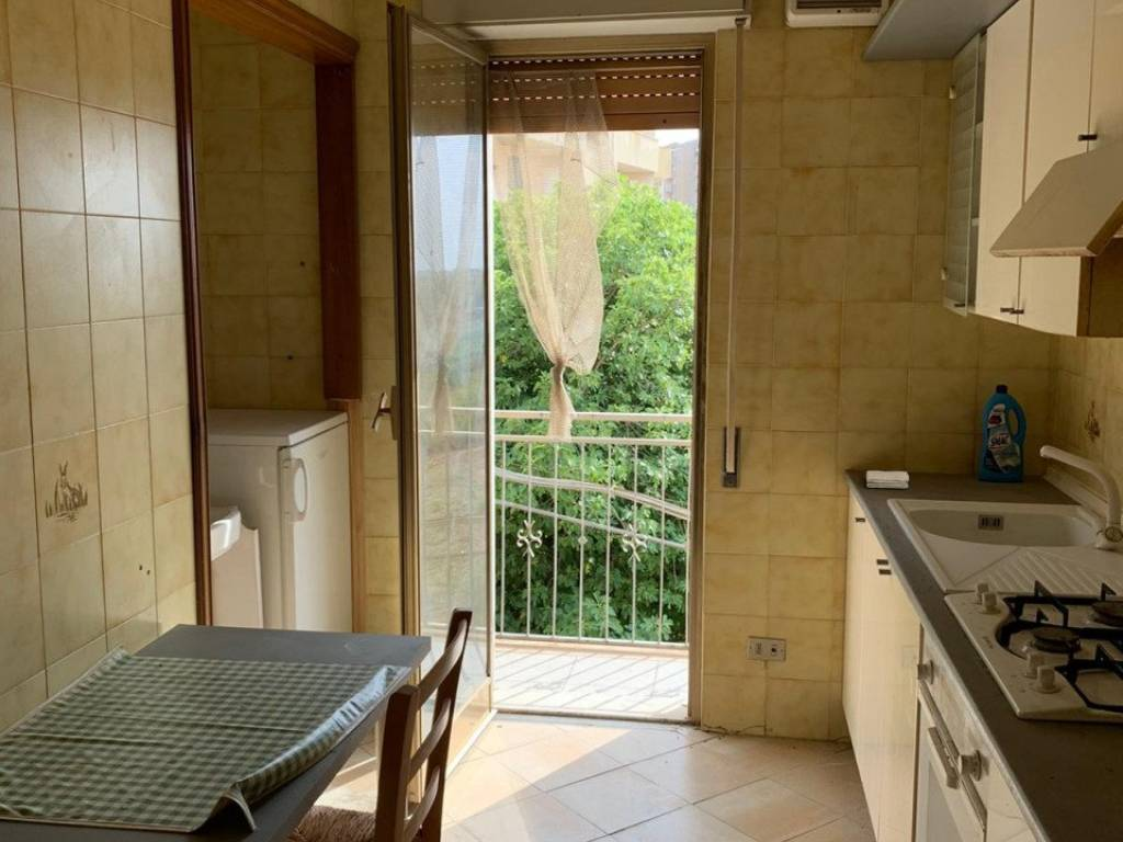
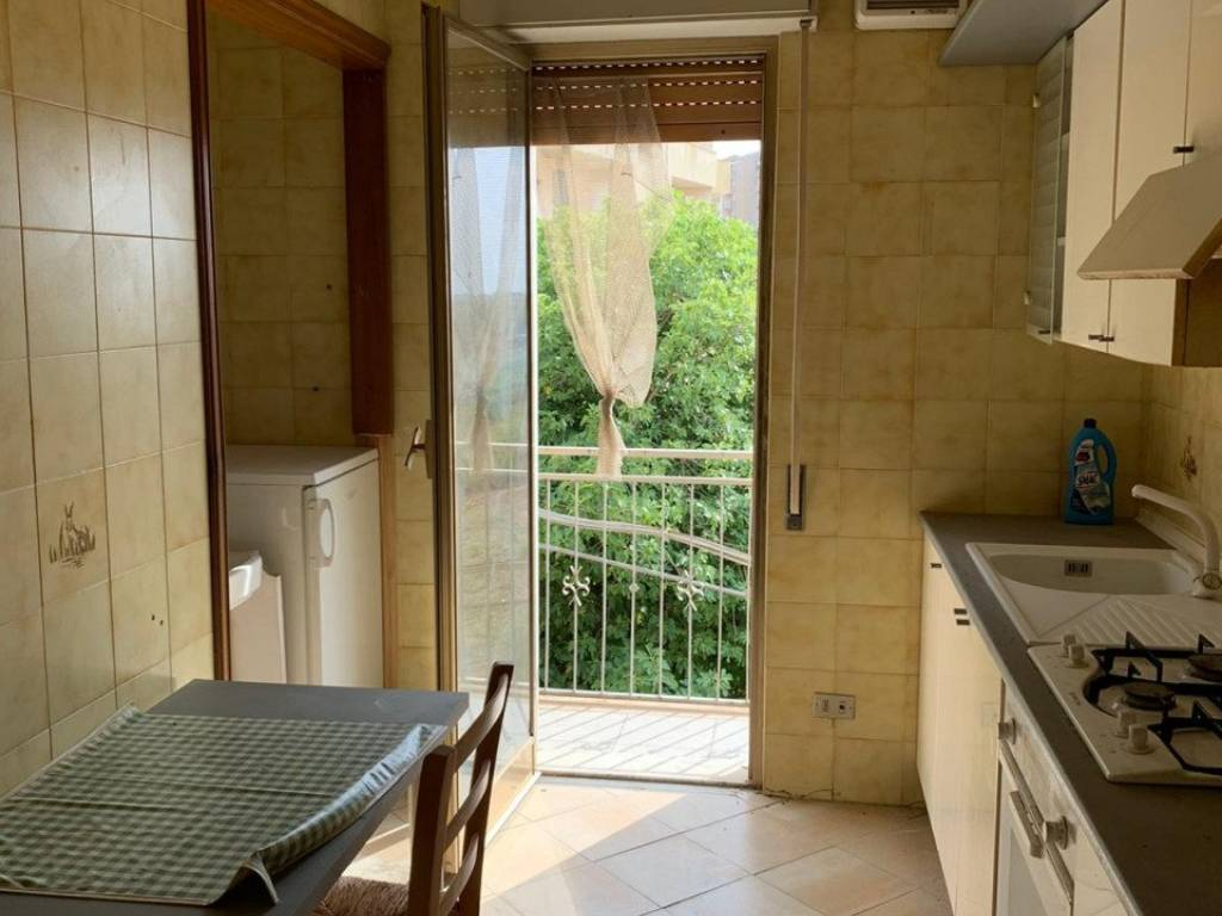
- washcloth (886, 478)
